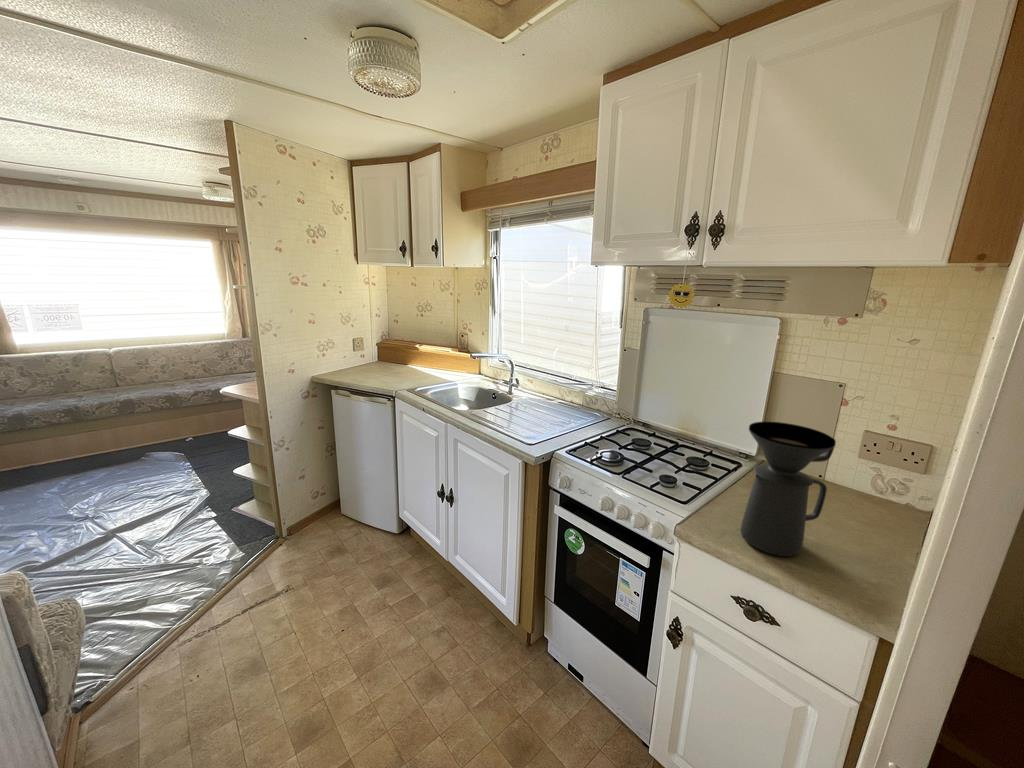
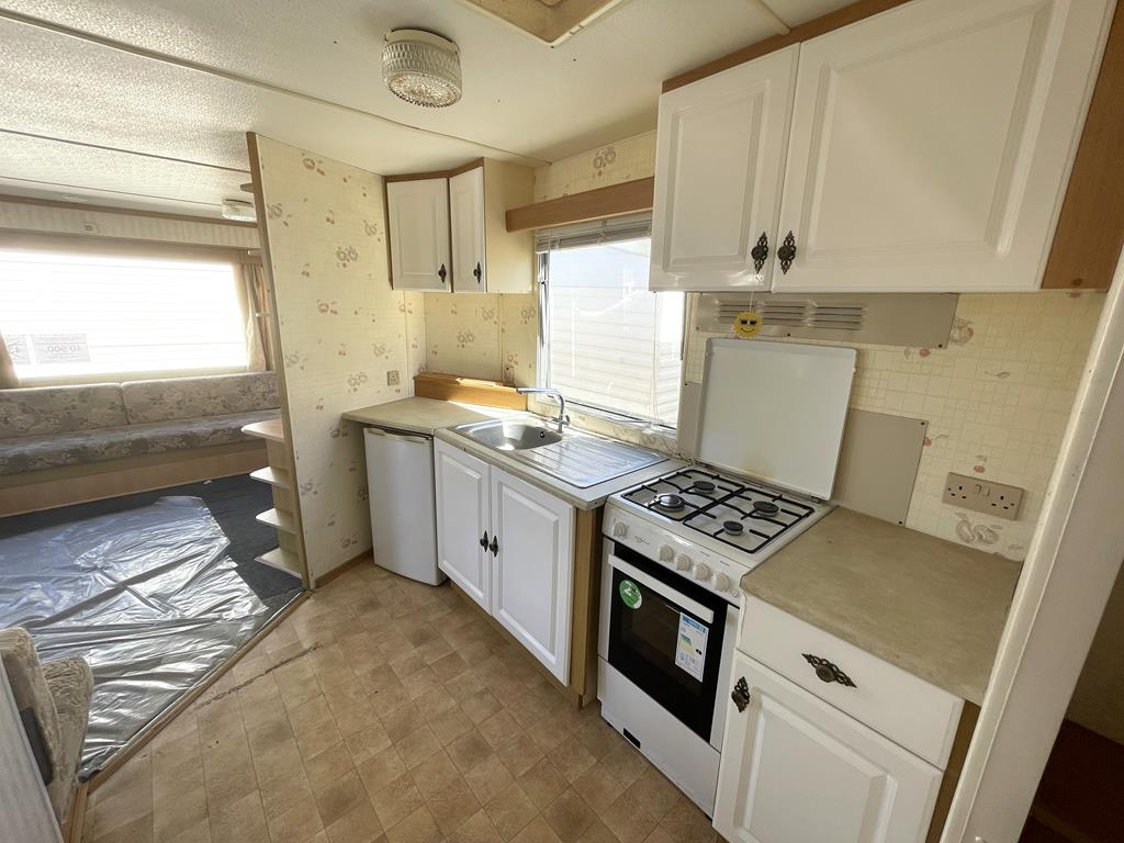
- coffee maker (779, 488)
